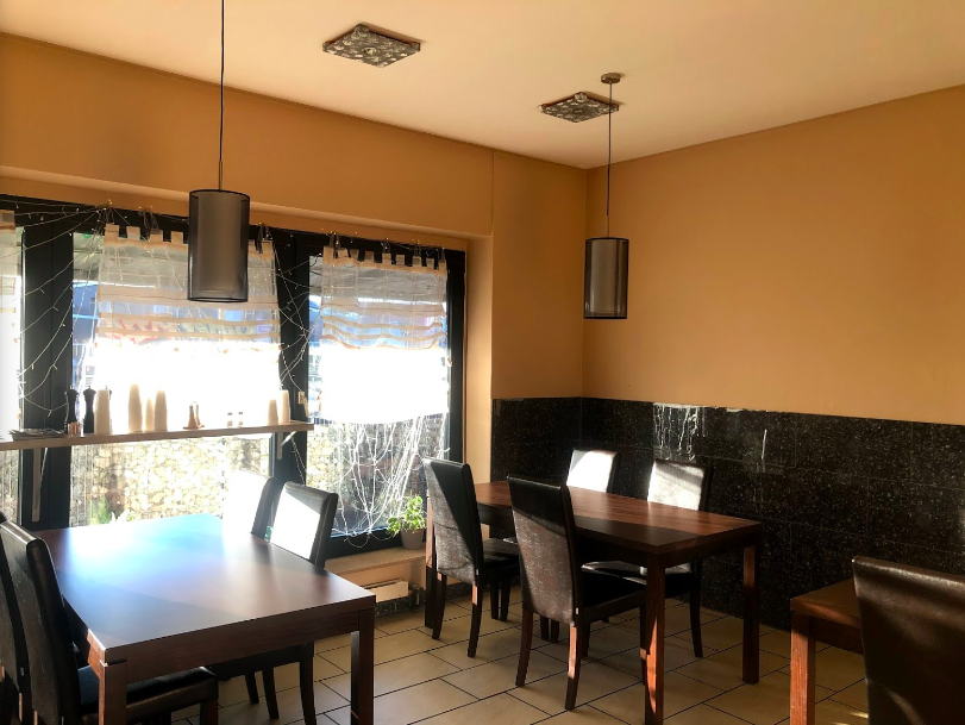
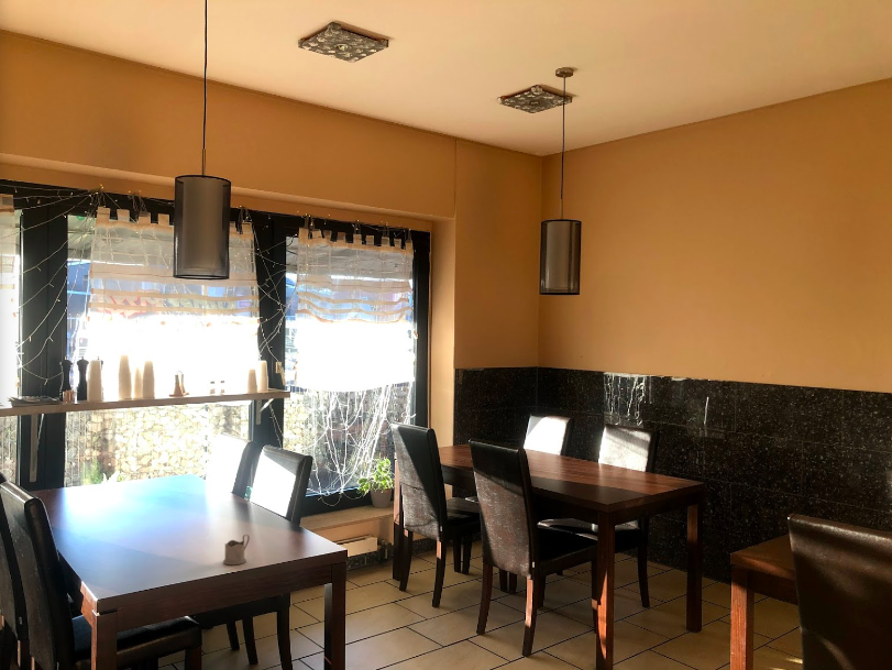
+ tea glass holder (236, 545)
